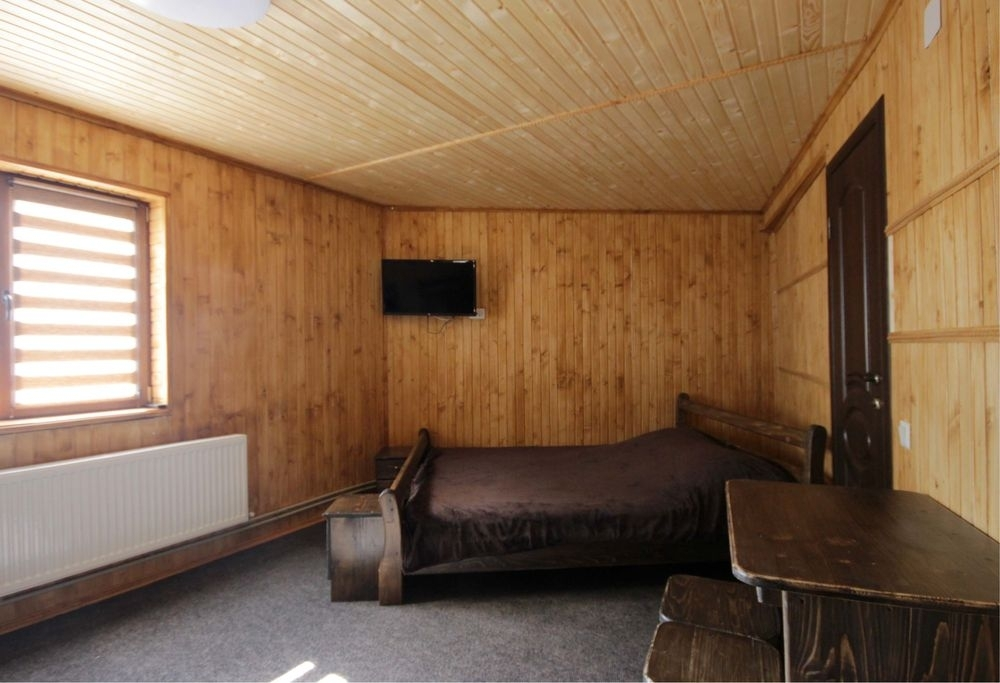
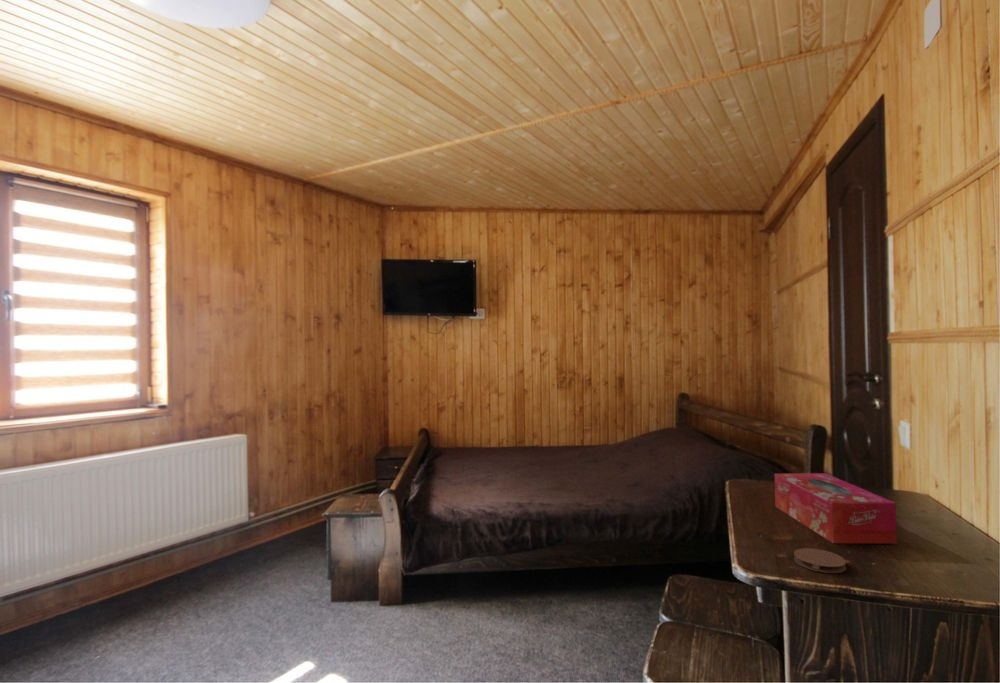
+ coaster (819, 560)
+ tissue box (829, 504)
